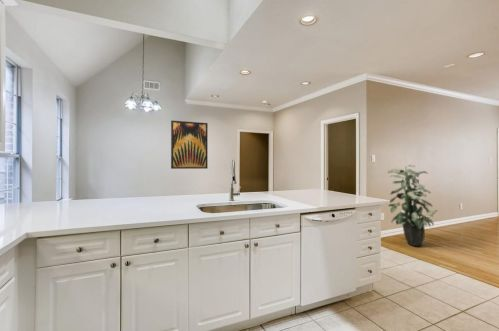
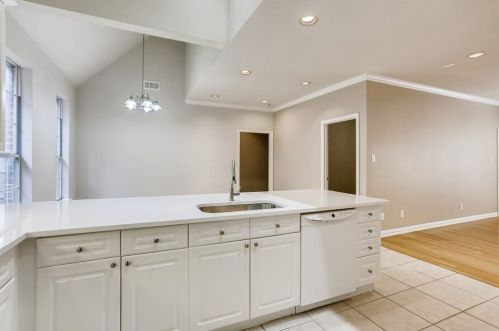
- indoor plant (409, 204)
- wall art (189, 145)
